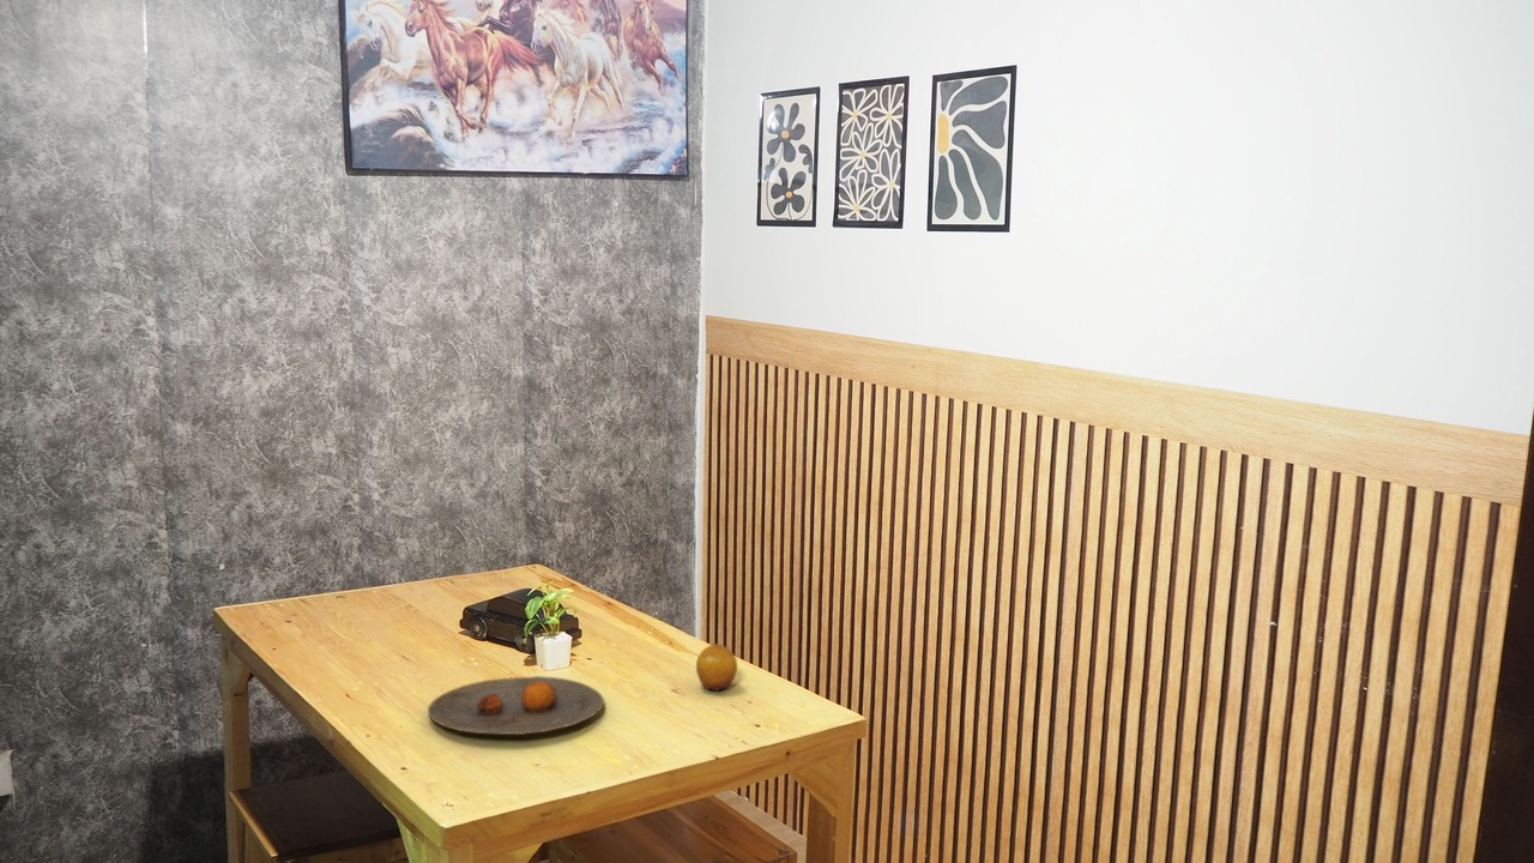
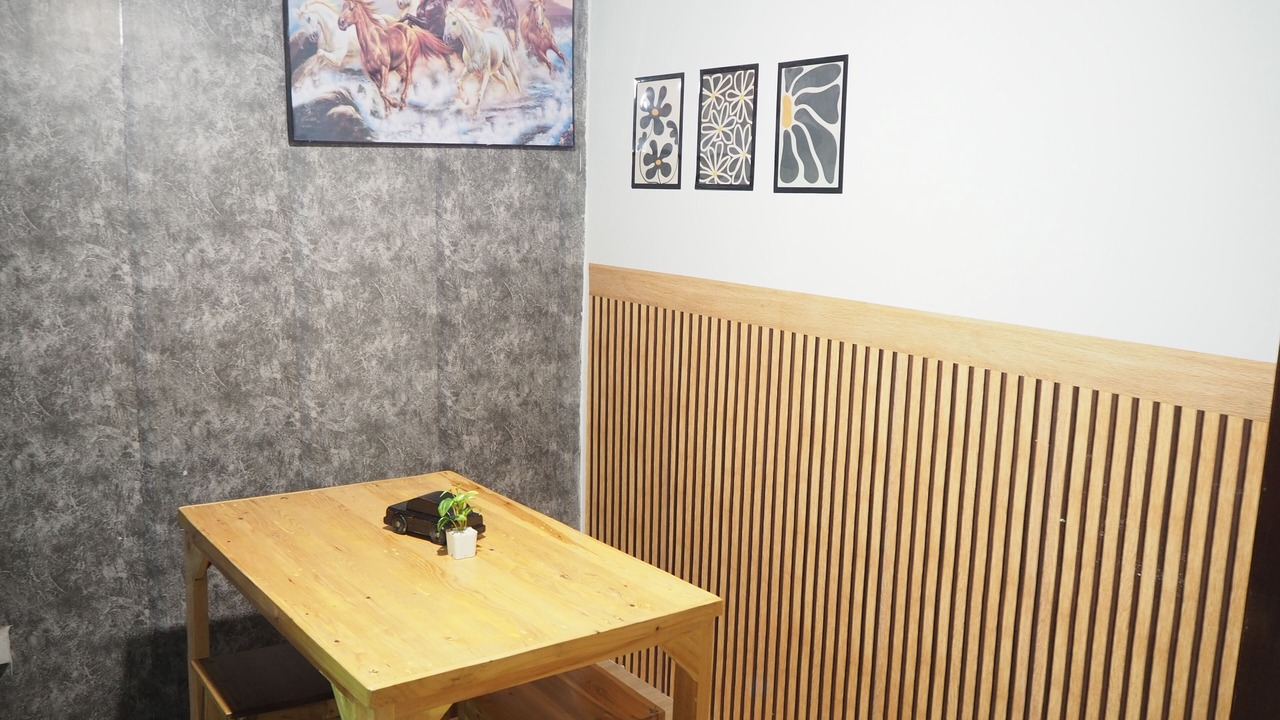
- fruit (715, 666)
- plate (517, 696)
